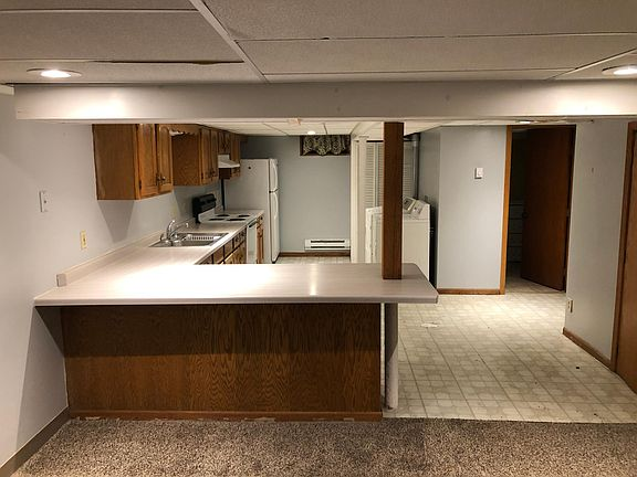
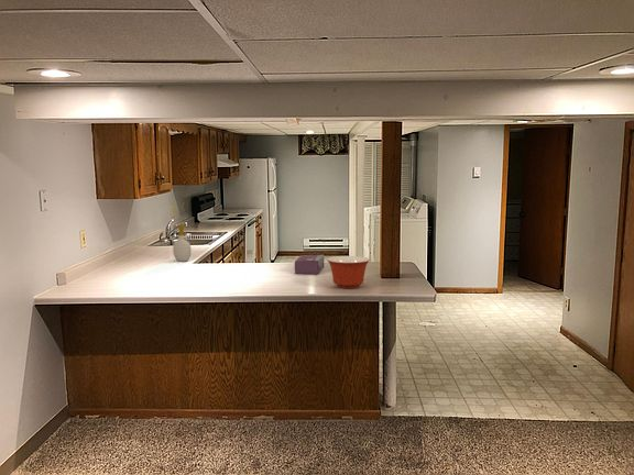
+ soap bottle (181, 243)
+ tissue box (309, 263)
+ mixing bowl (348, 273)
